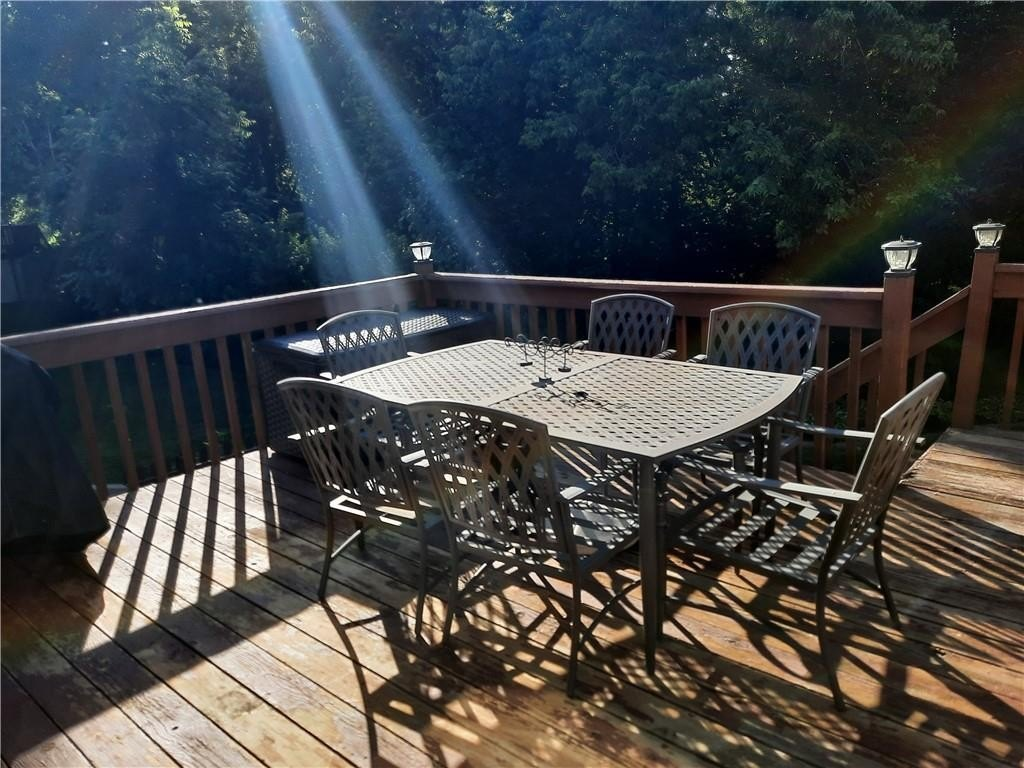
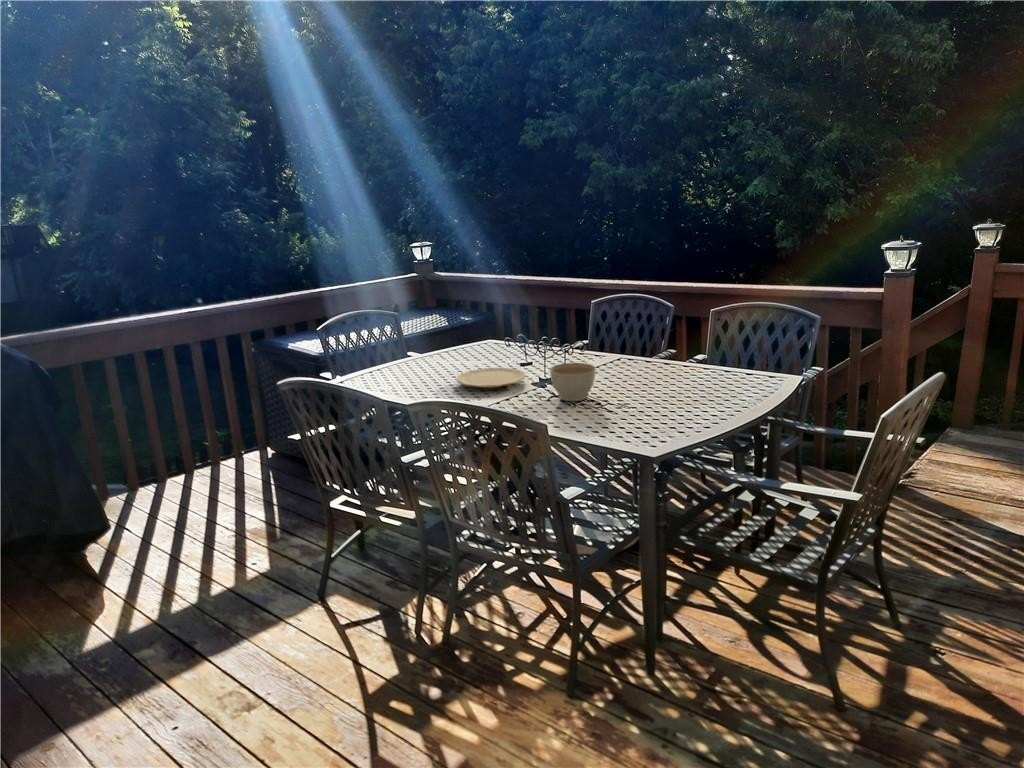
+ plate (491, 379)
+ planter bowl (573, 383)
